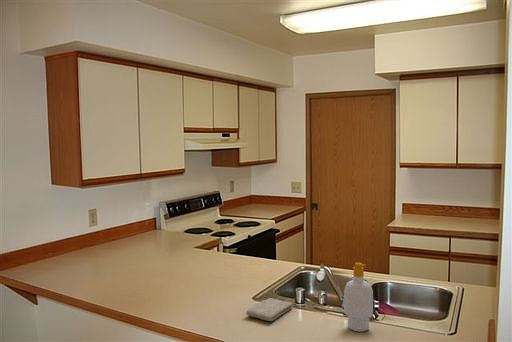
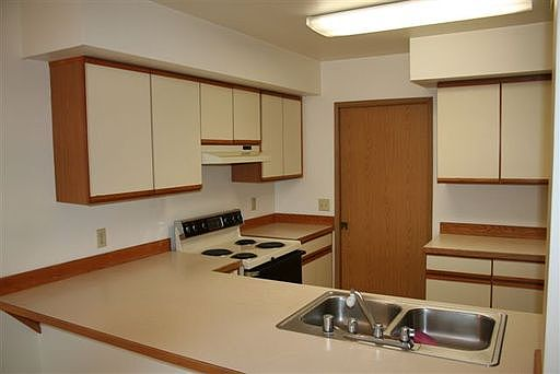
- washcloth (270, 308)
- soap bottle (358, 295)
